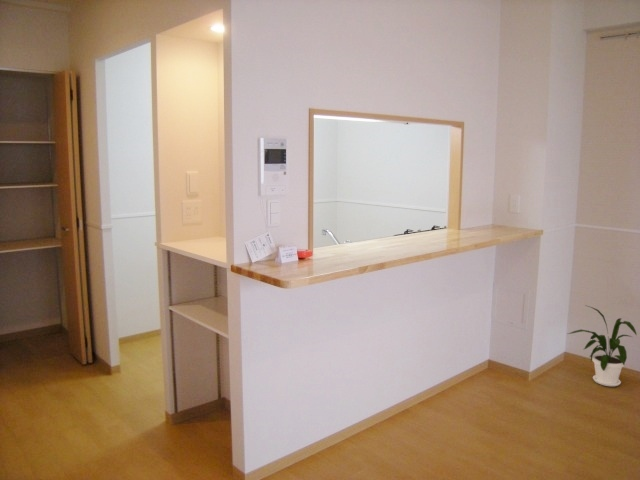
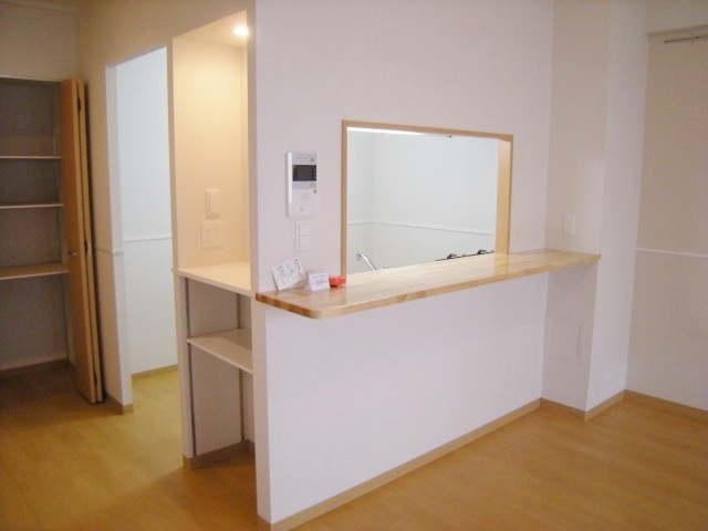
- house plant (606, 346)
